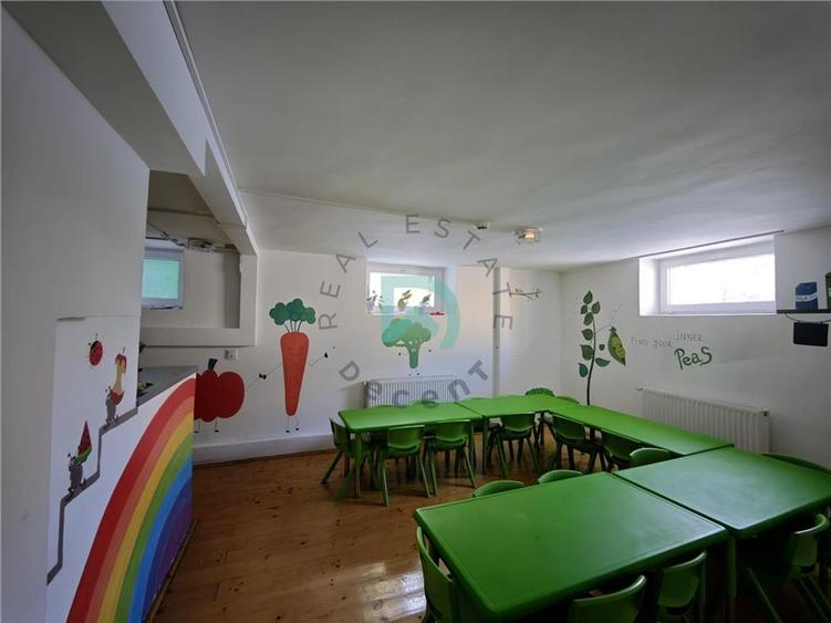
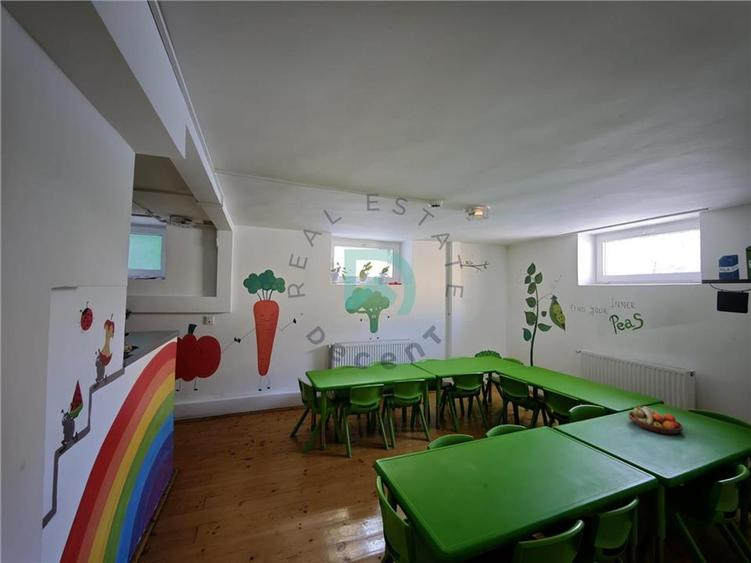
+ fruit bowl (654, 418)
